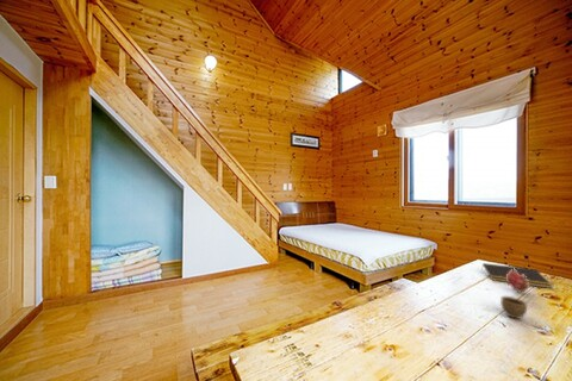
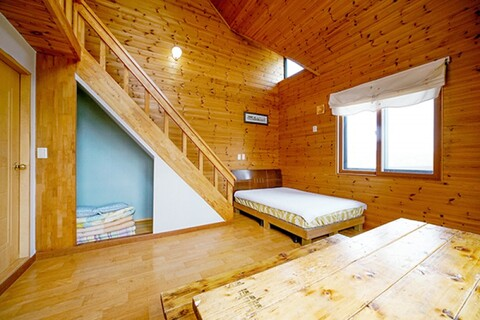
- cup (515, 307)
- notepad (512, 270)
- fruit (517, 279)
